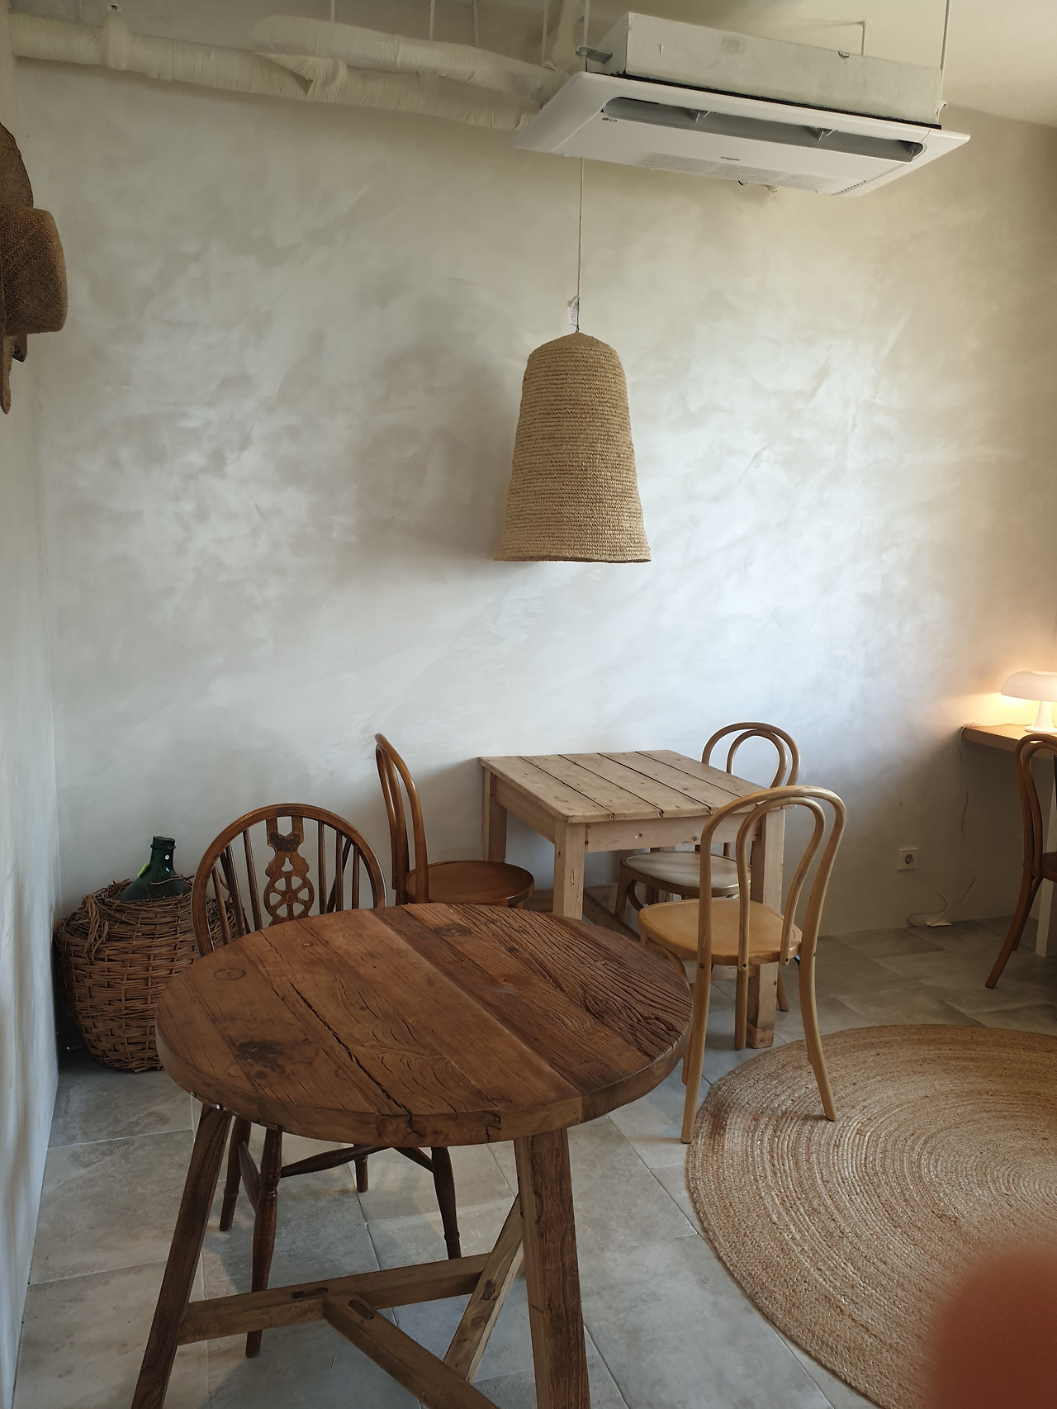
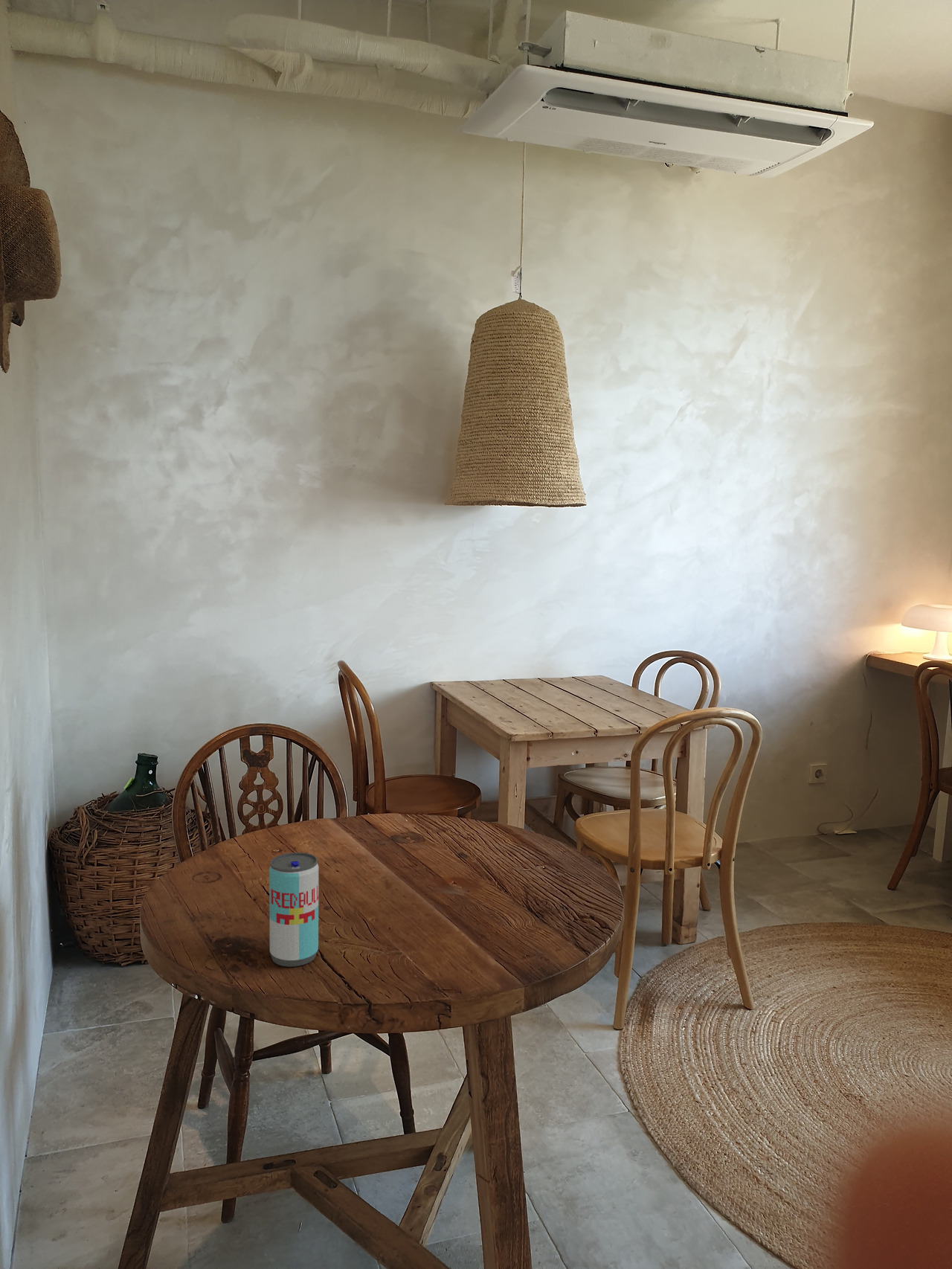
+ beverage can (294, 908)
